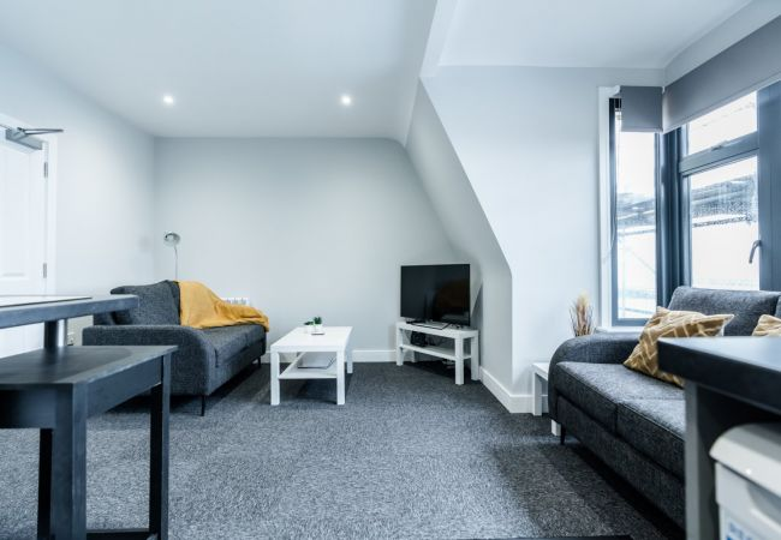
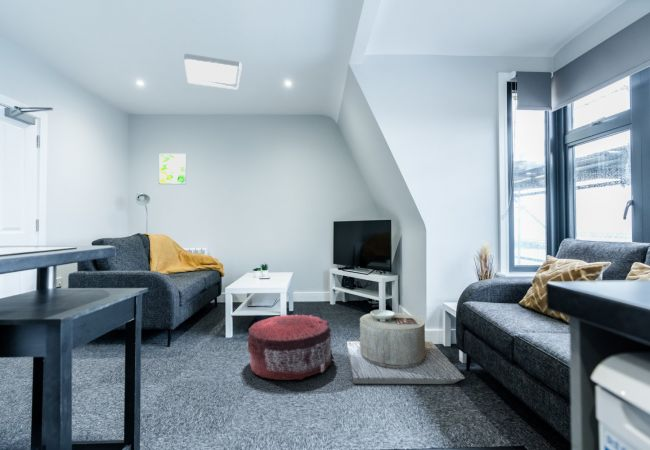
+ side table (397, 338)
+ pouf (291, 341)
+ ceiling light (213, 73)
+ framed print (172, 168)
